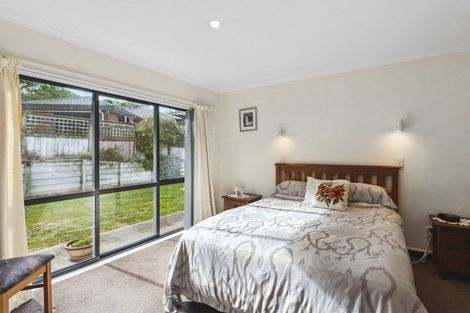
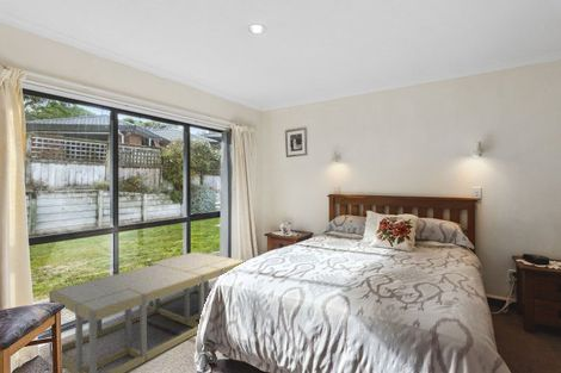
+ coffee table (159, 298)
